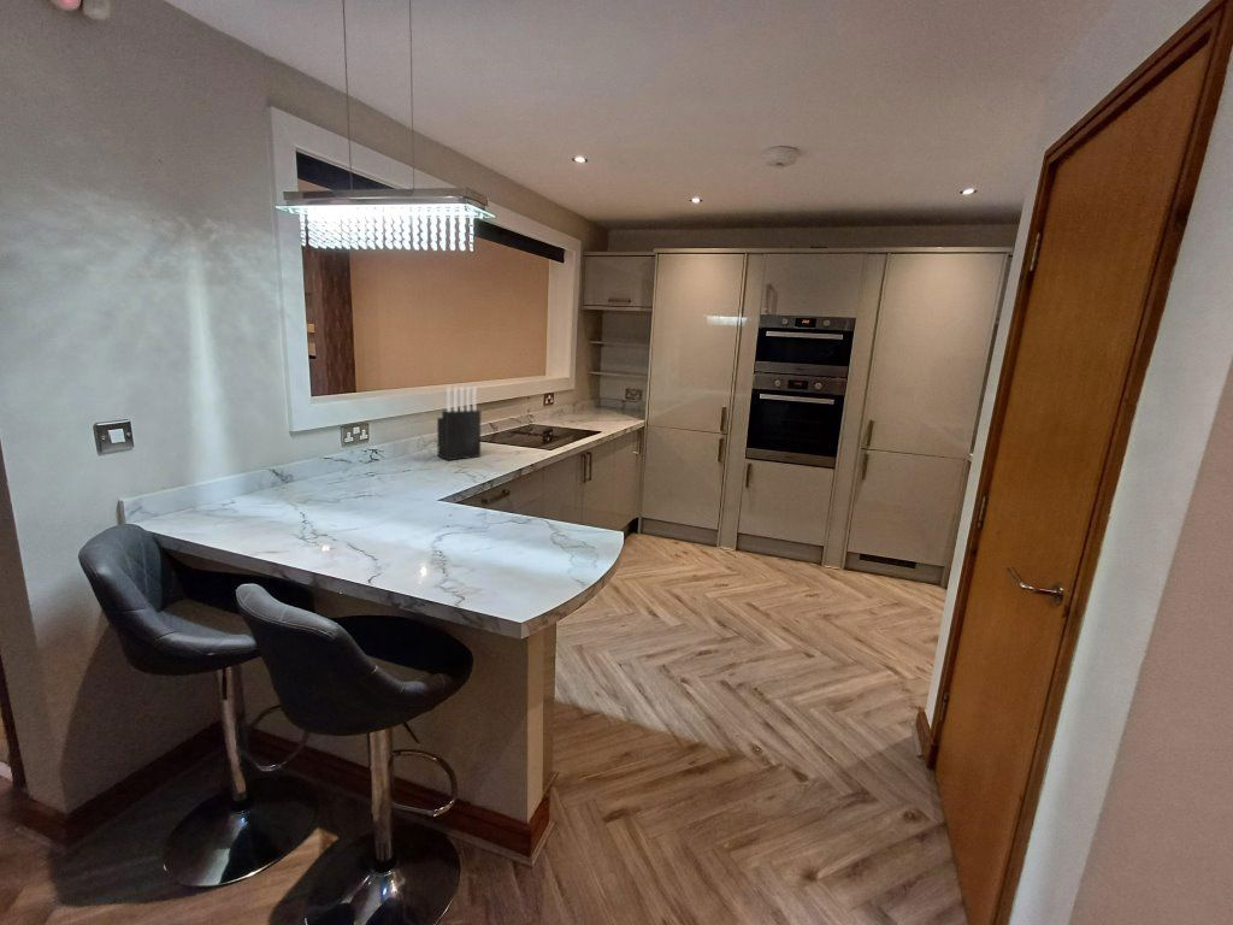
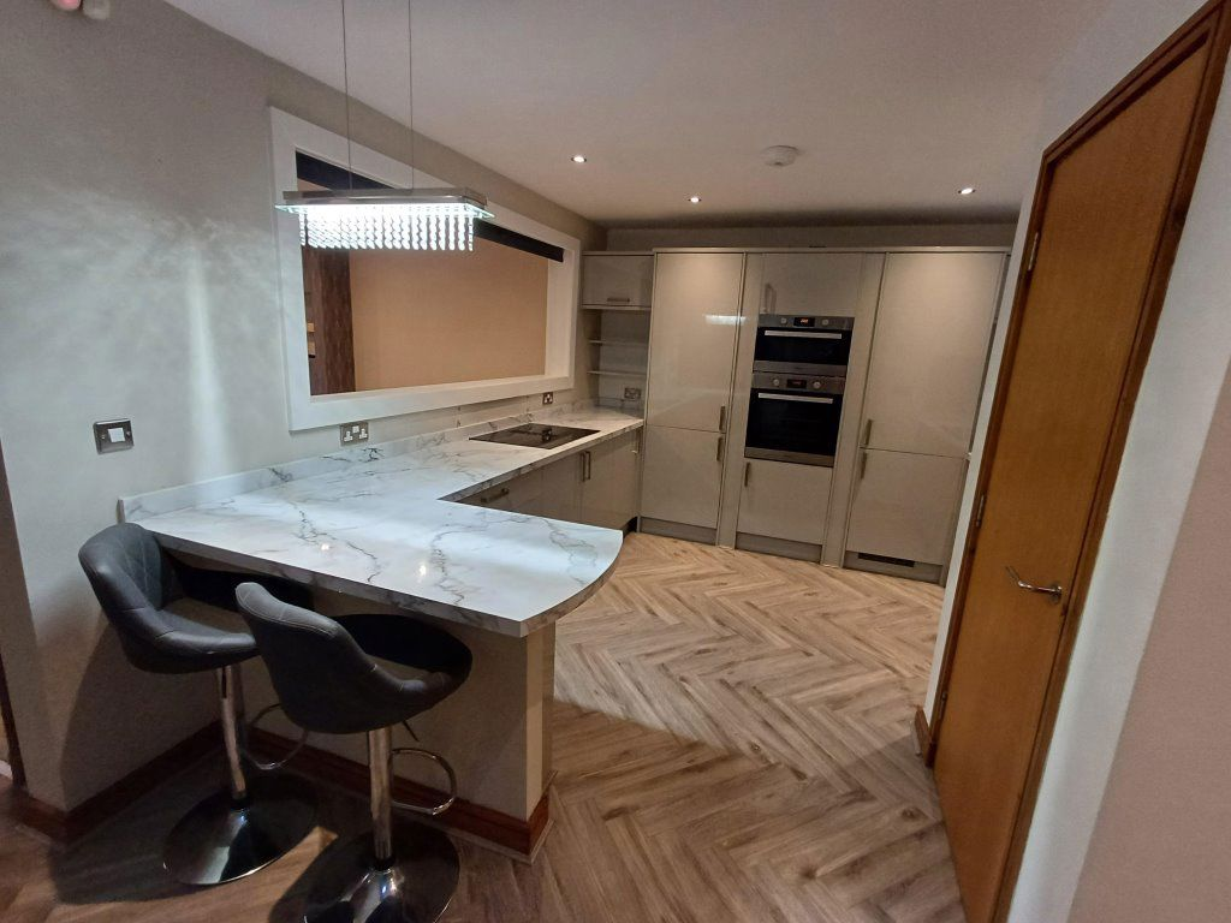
- knife block (458, 422)
